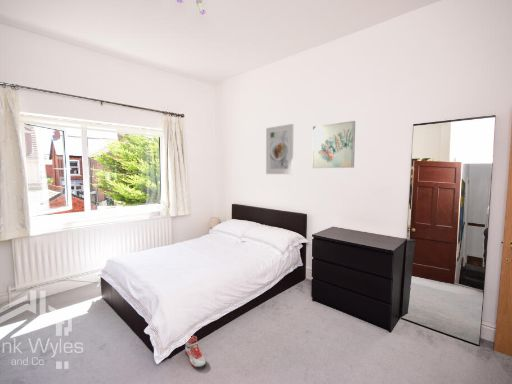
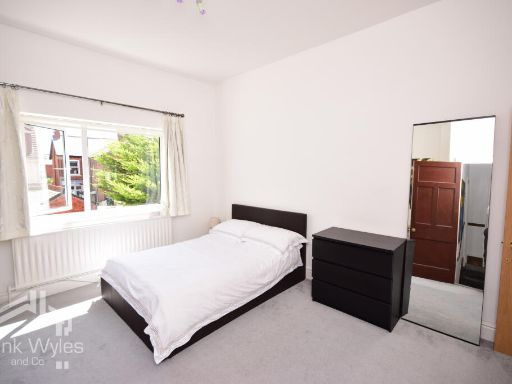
- wall art (332, 146)
- sneaker (194, 350)
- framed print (279, 150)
